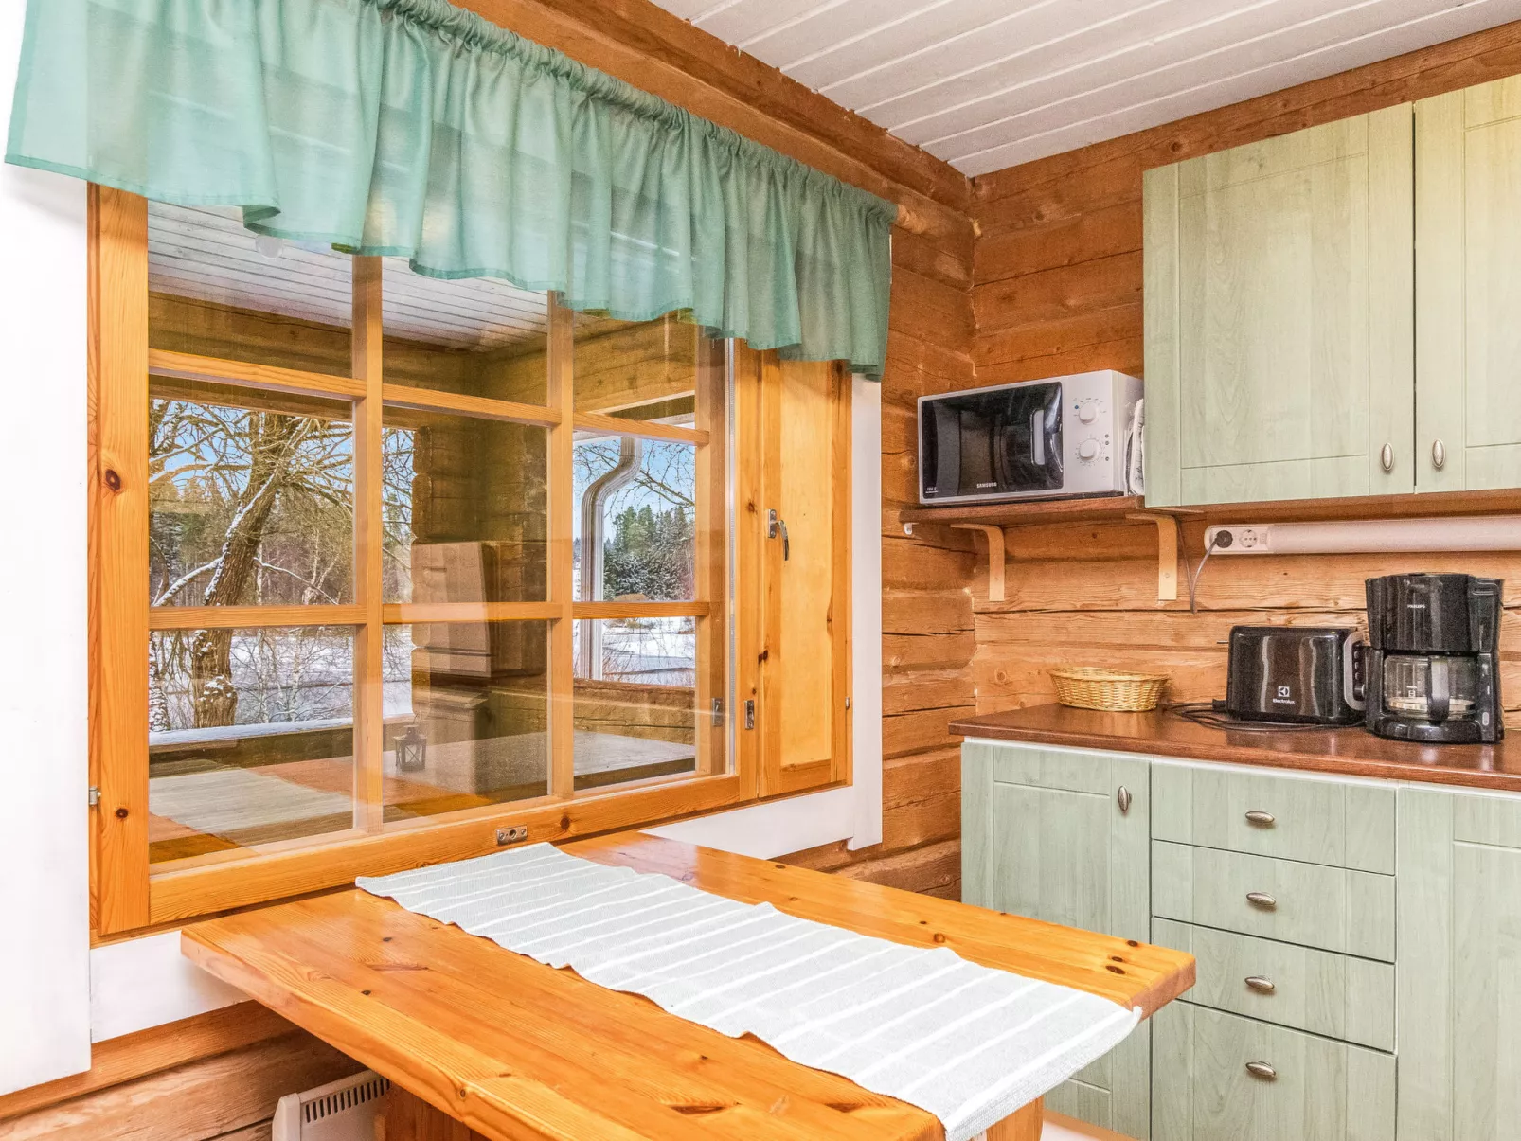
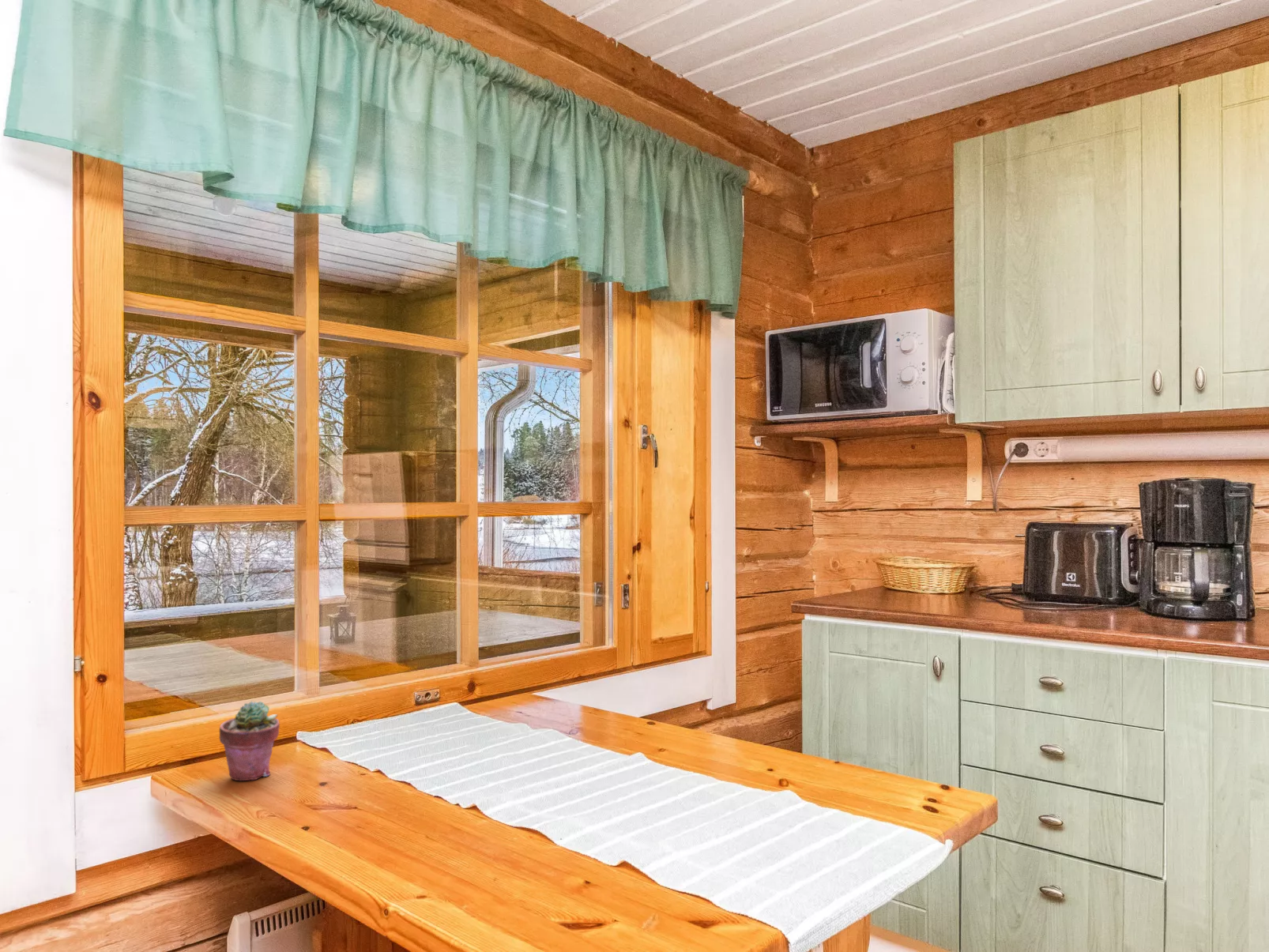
+ potted succulent (250, 738)
